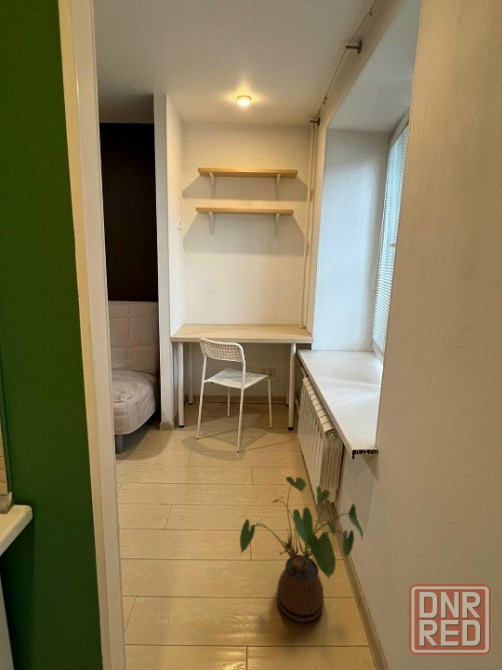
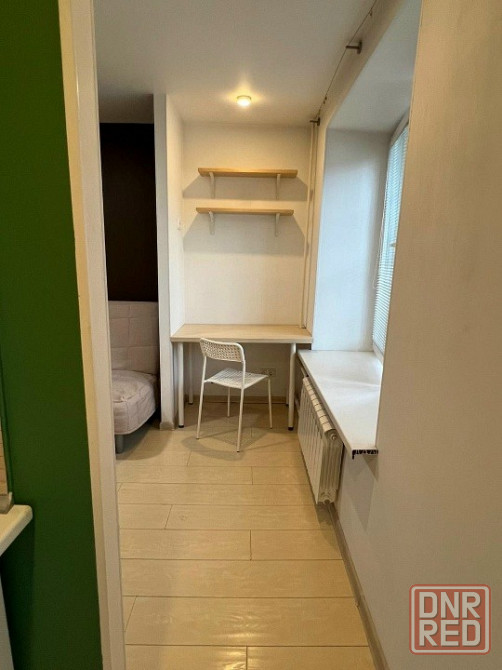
- house plant (297, 552)
